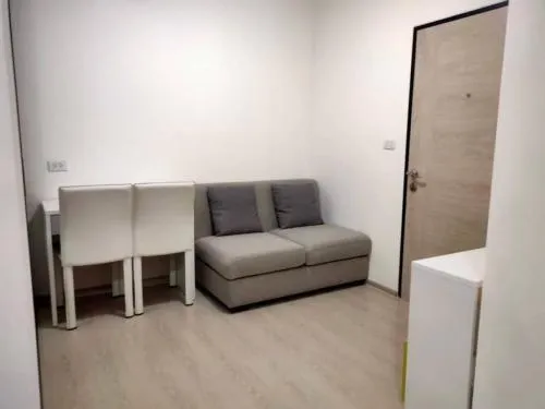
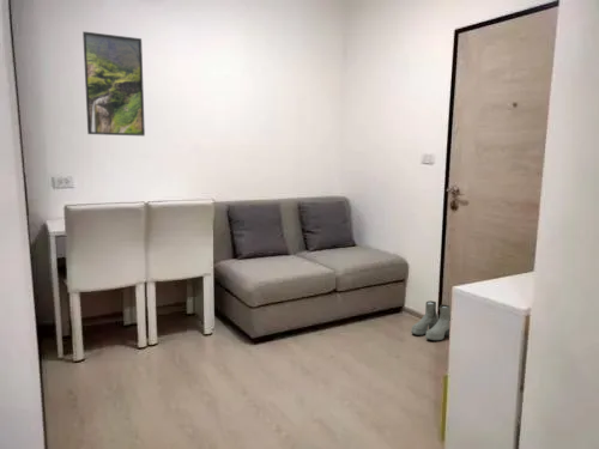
+ boots (432, 320)
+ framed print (114, 85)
